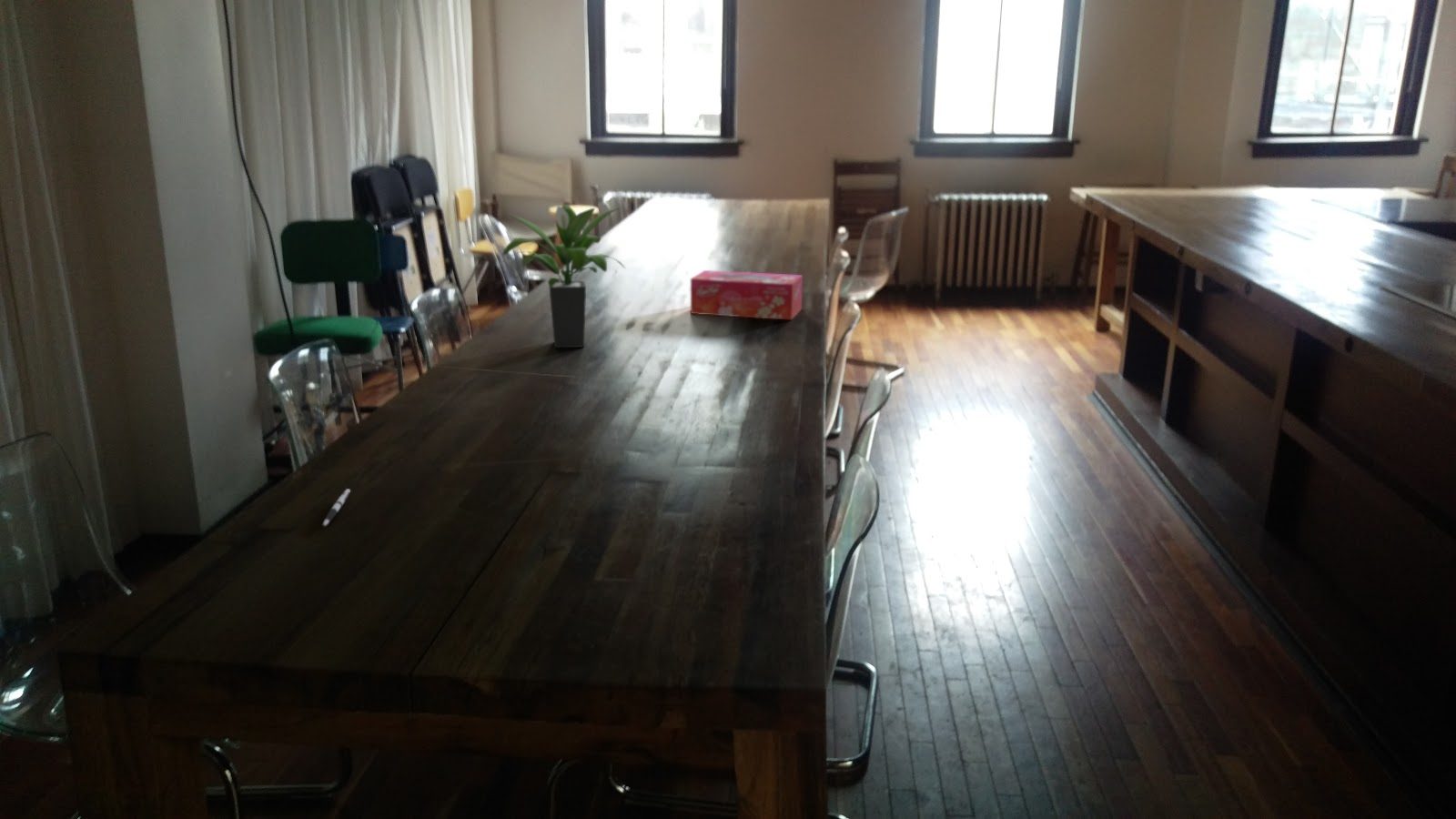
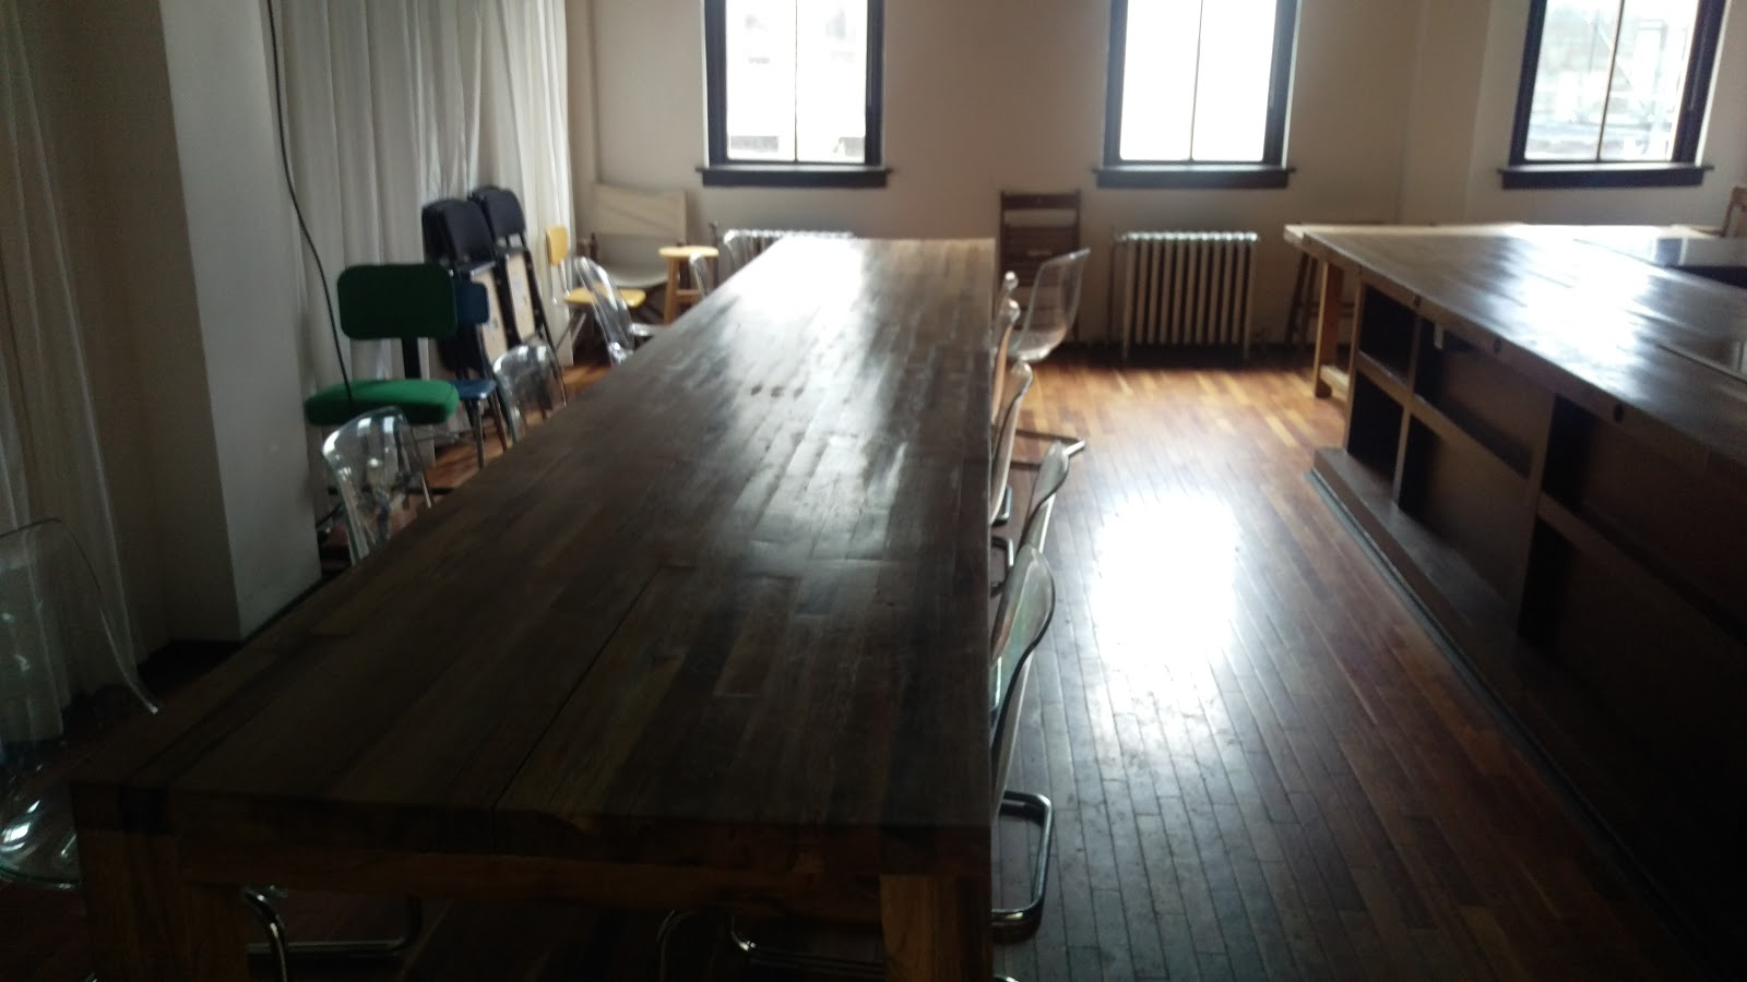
- pen (337, 507)
- tissue box (746, 294)
- potted plant (565, 275)
